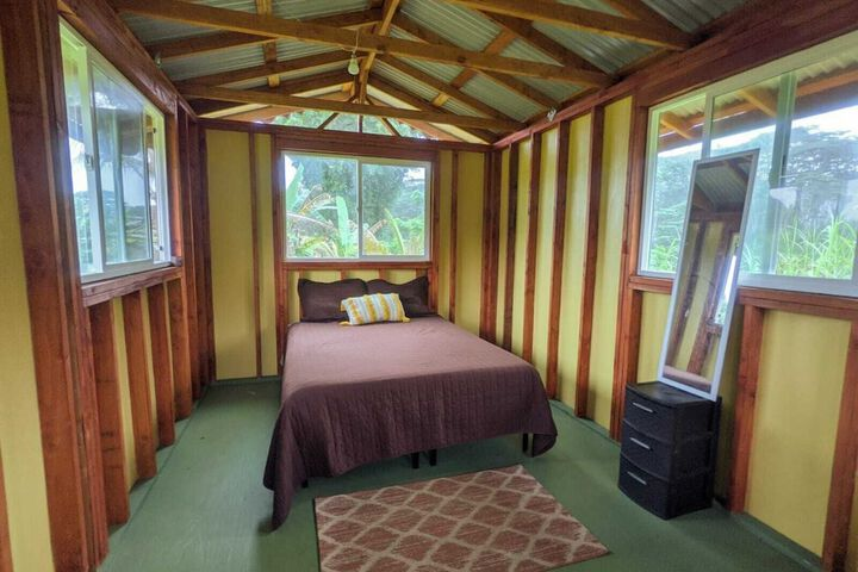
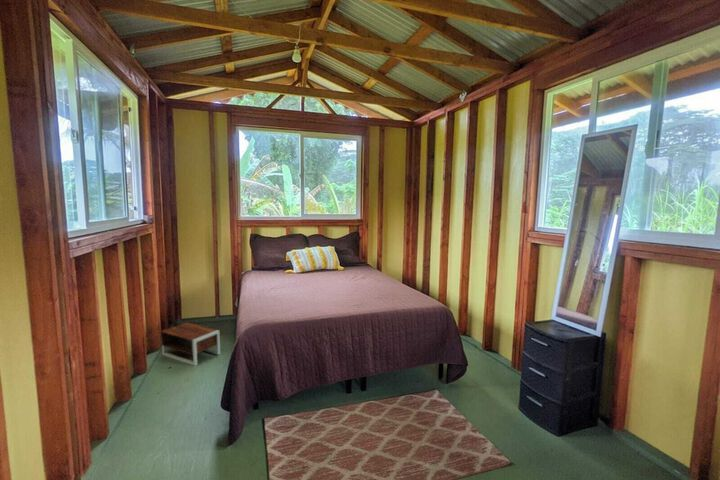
+ nightstand (190, 342)
